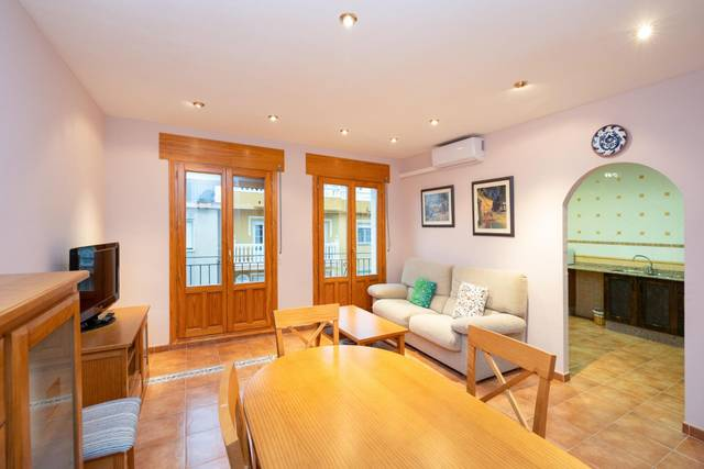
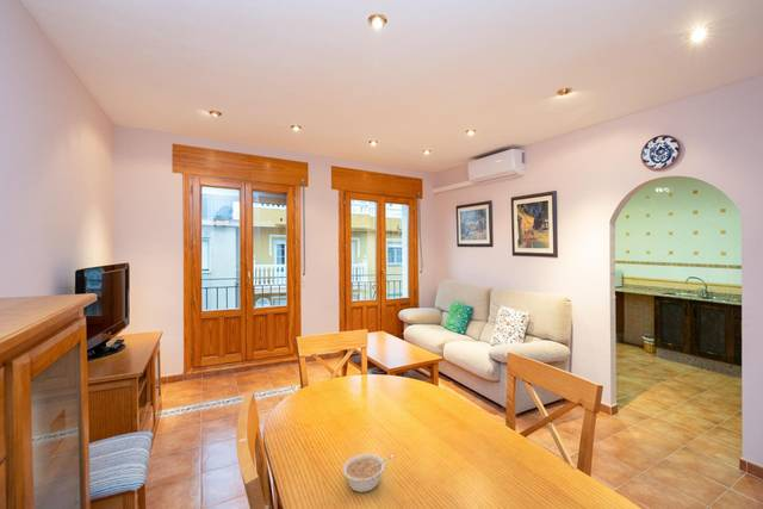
+ legume (365, 471)
